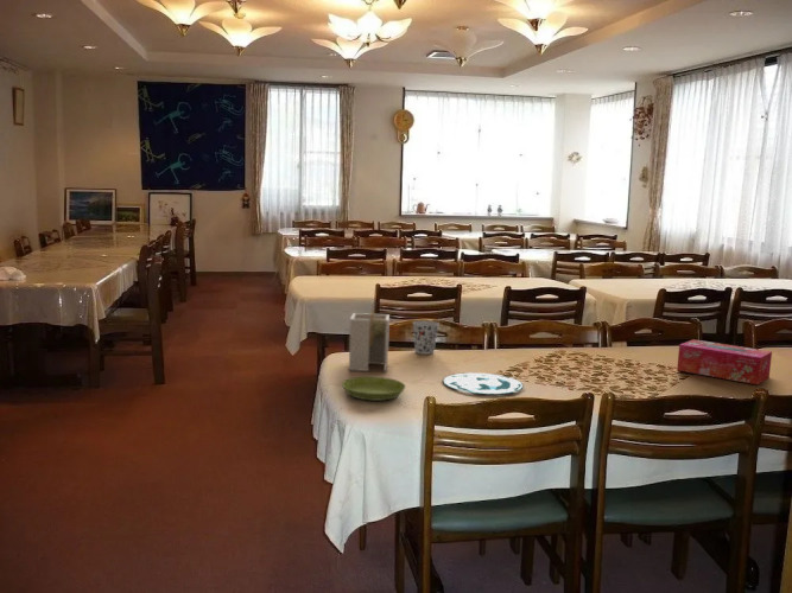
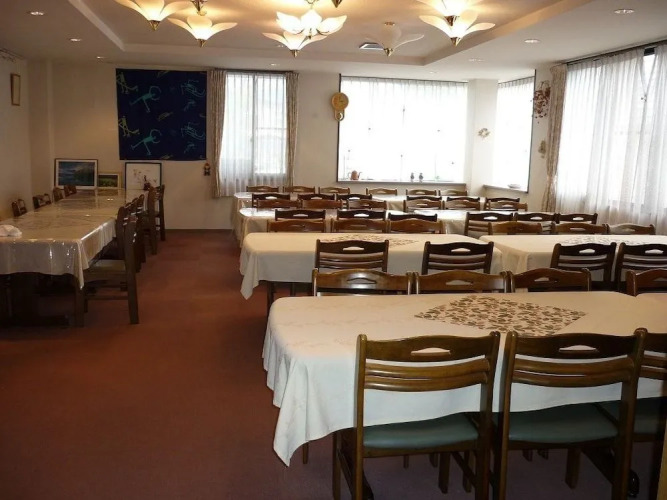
- saucer (373, 389)
- utensil holder (369, 333)
- plate (482, 378)
- tissue box (723, 361)
- cup (425, 337)
